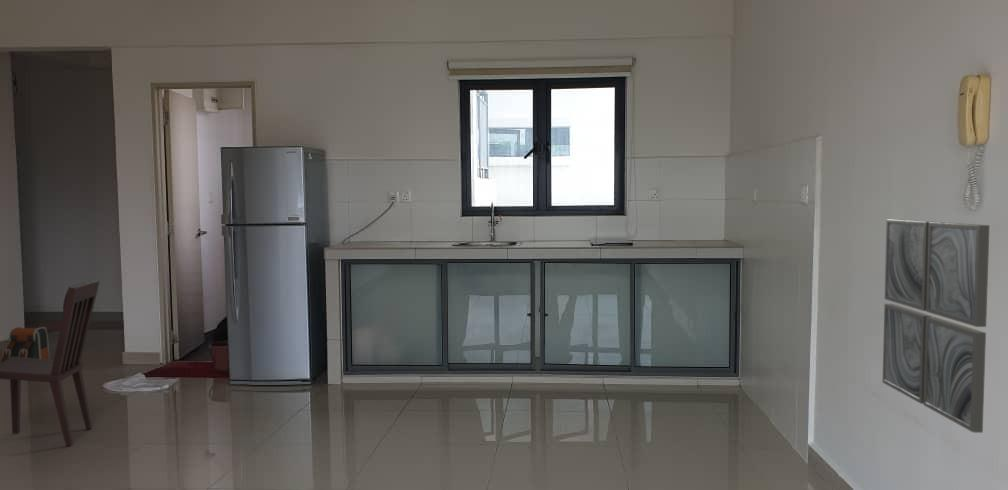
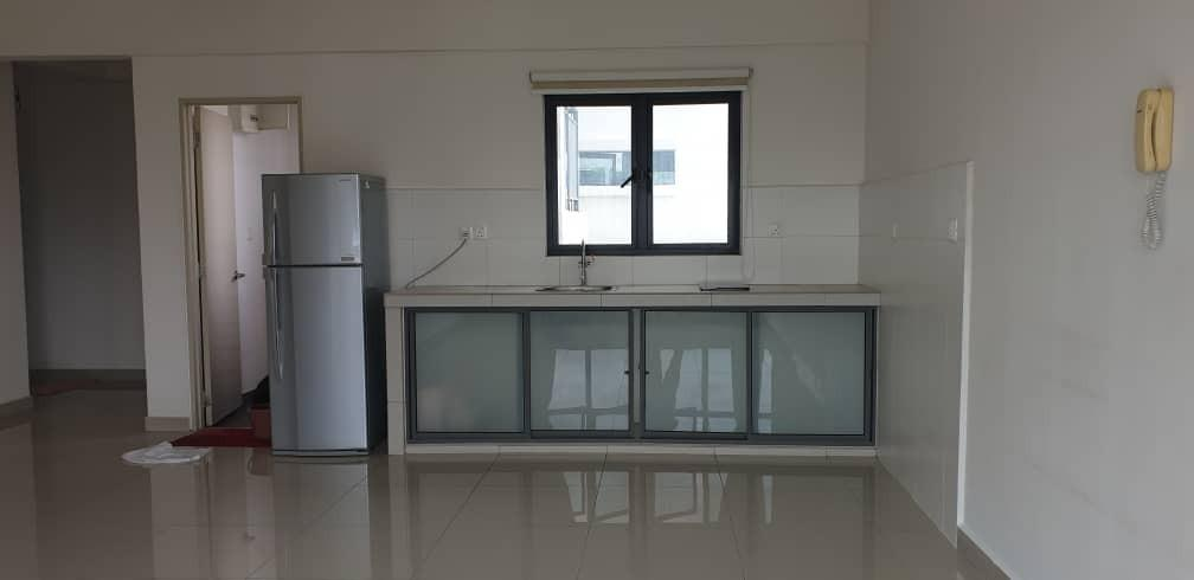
- wall art (929, 312)
- dining chair (44, 361)
- backpack (25, 349)
